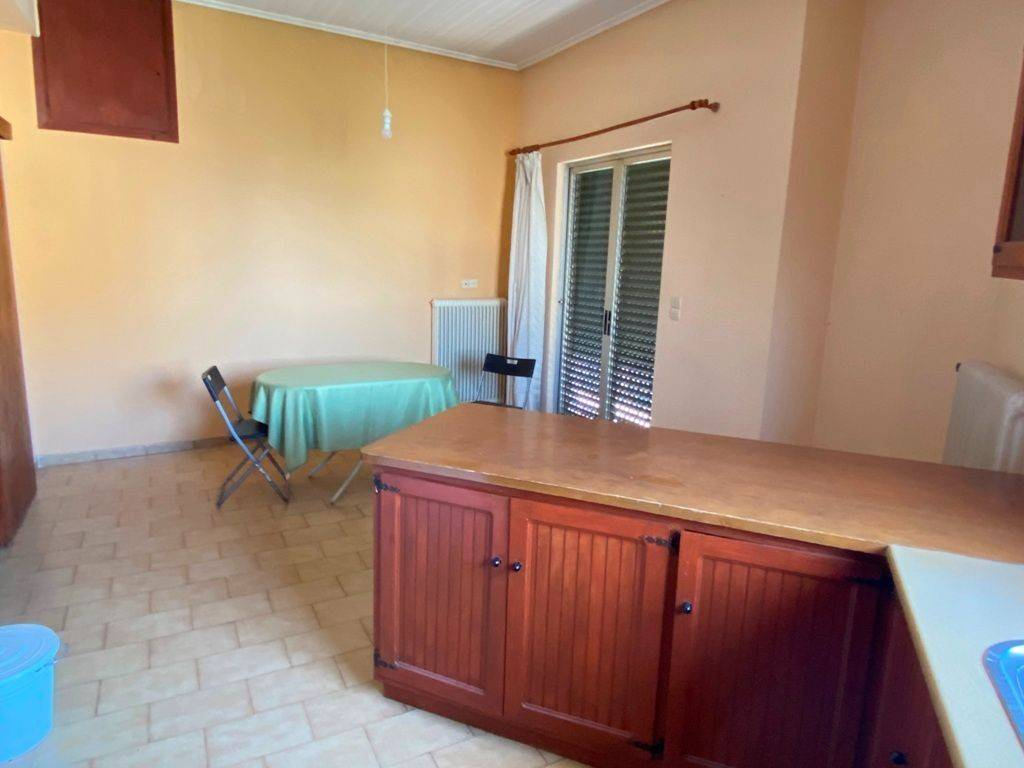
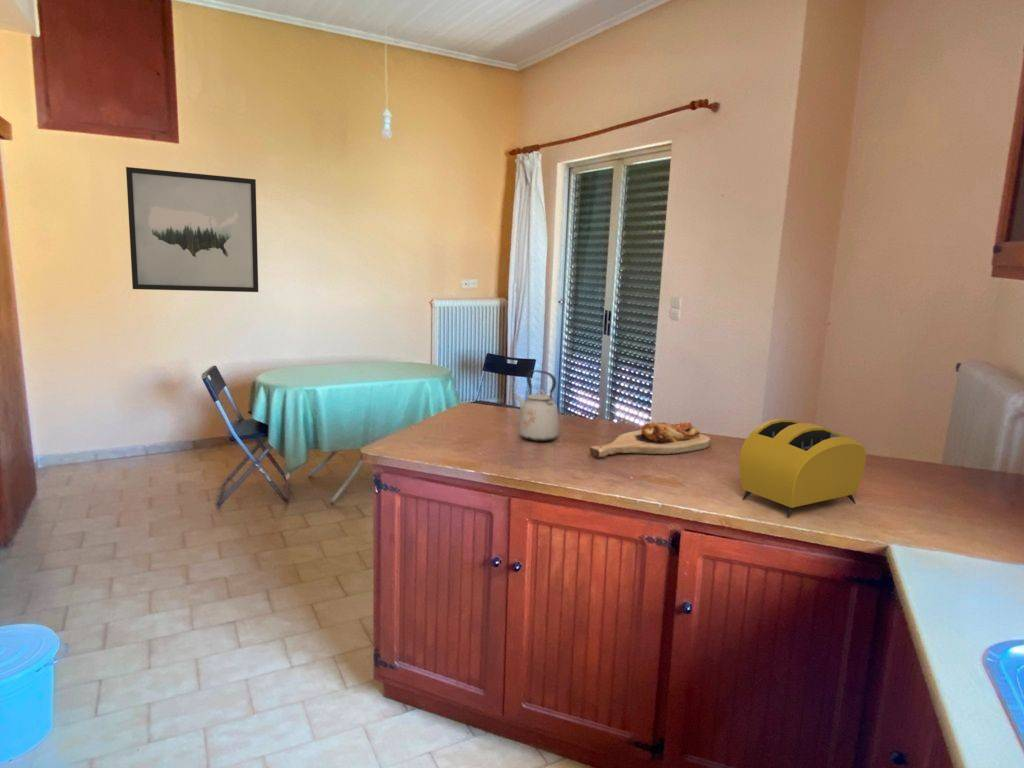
+ toaster (803, 463)
+ cutting board (651, 435)
+ wall art (195, 232)
+ kettle (534, 403)
